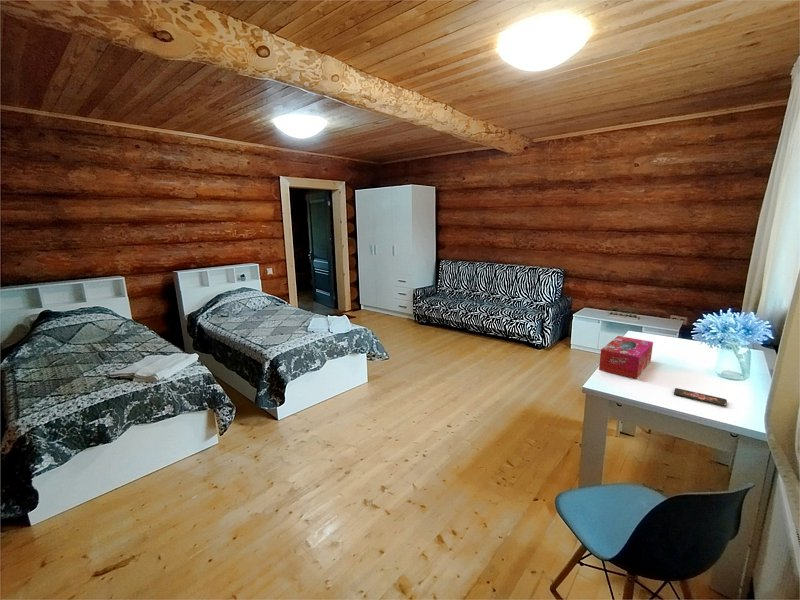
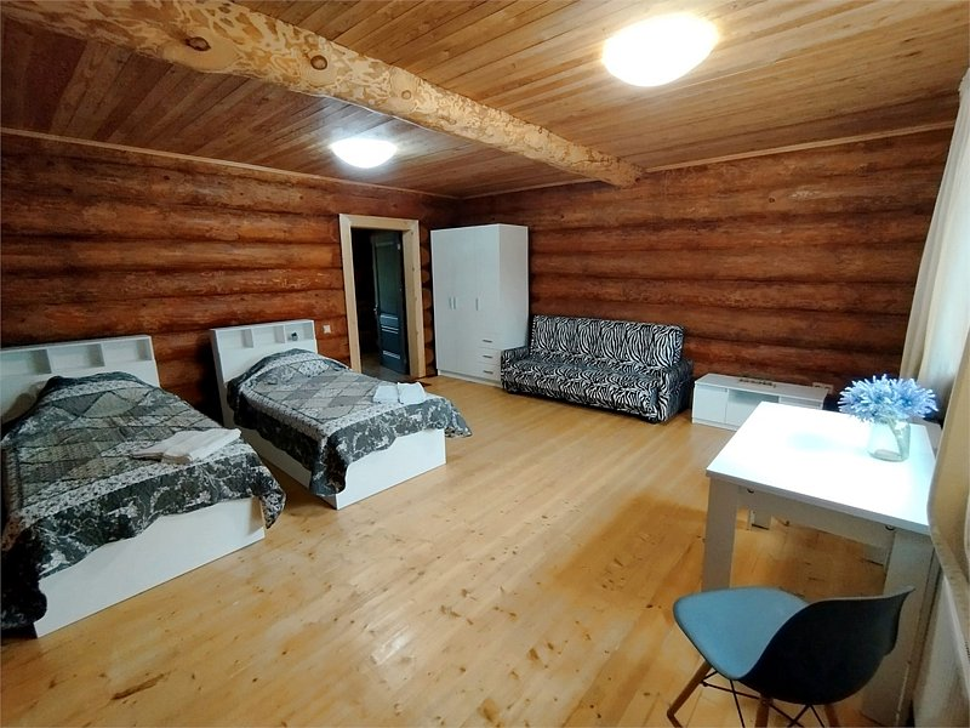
- smartphone (699, 397)
- tissue box (626, 355)
